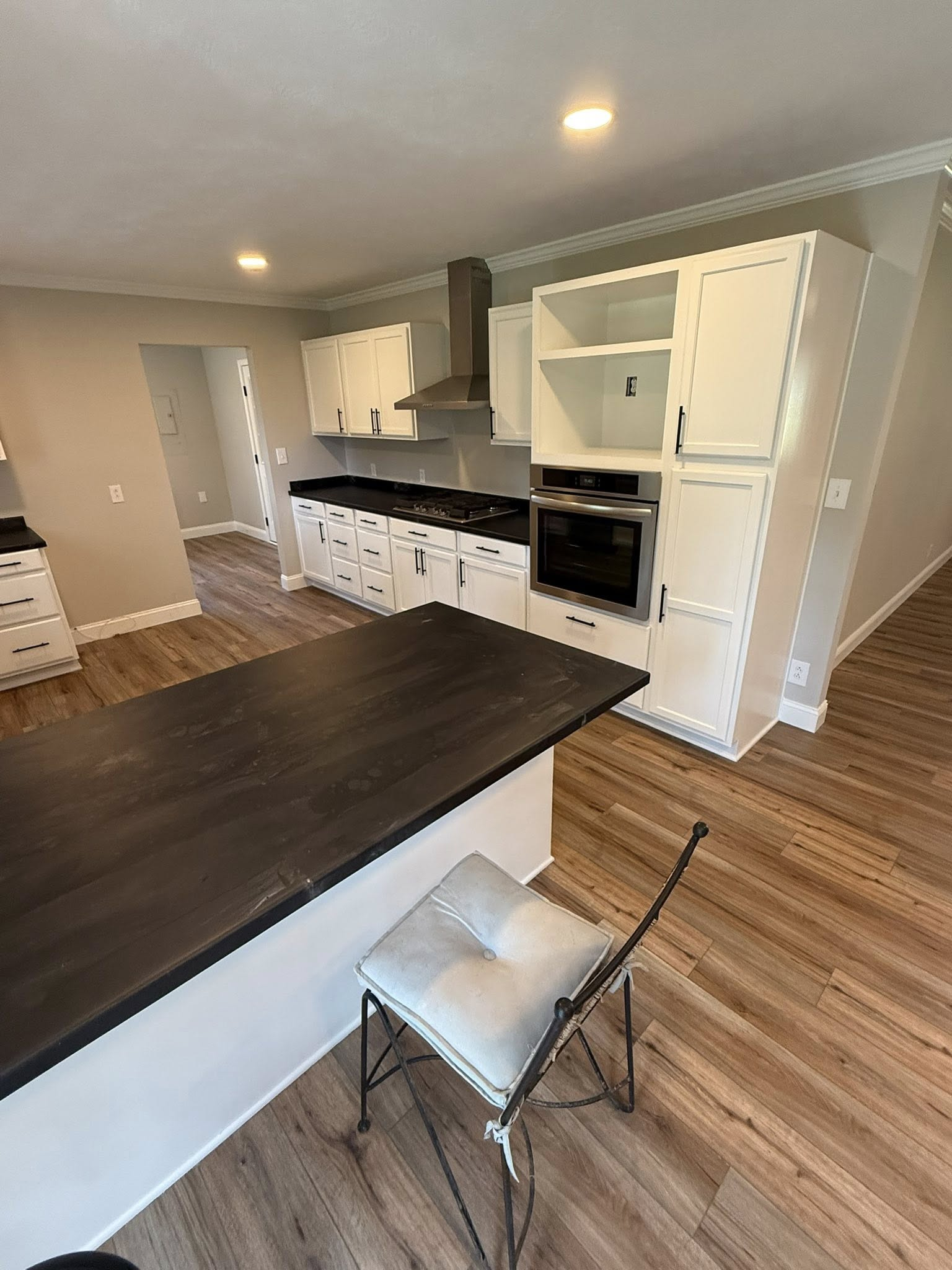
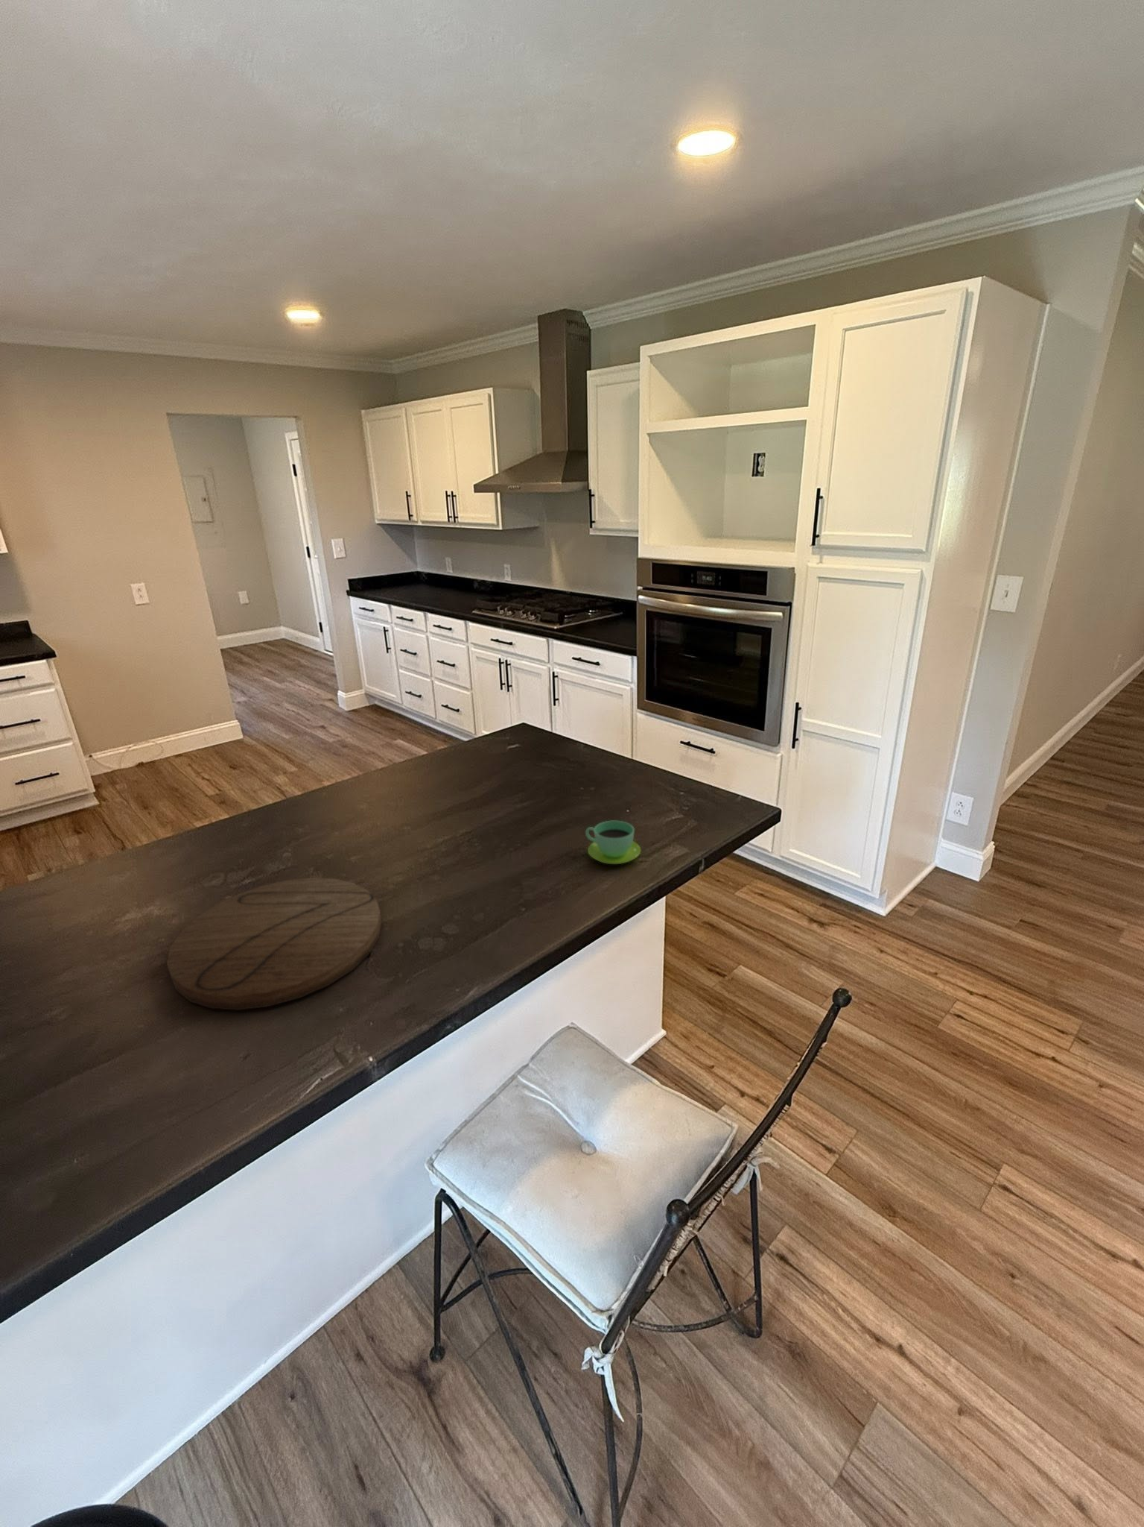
+ cup (613, 840)
+ cutting board (280, 935)
